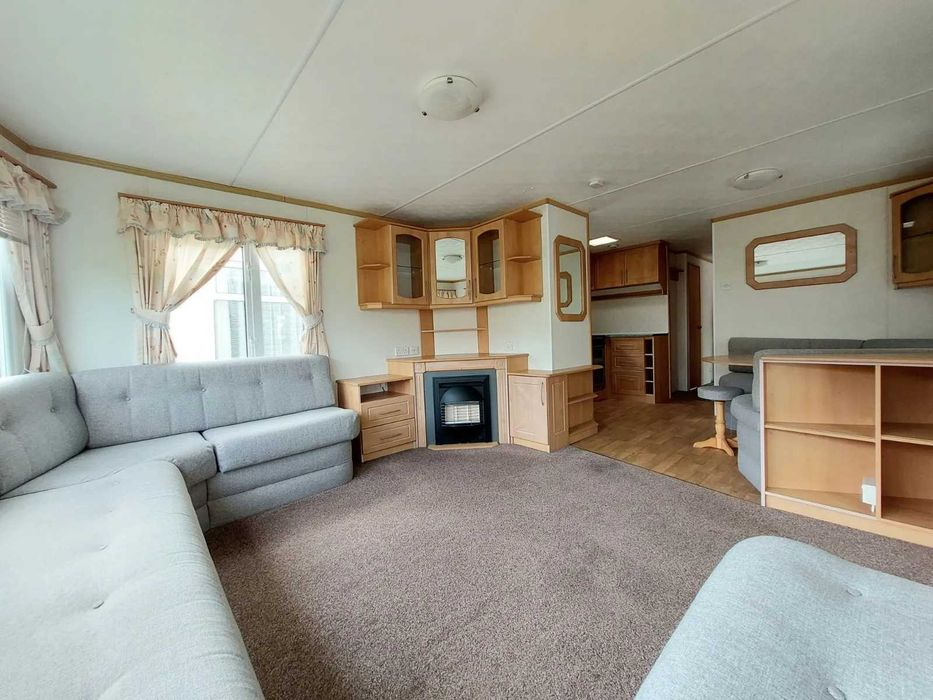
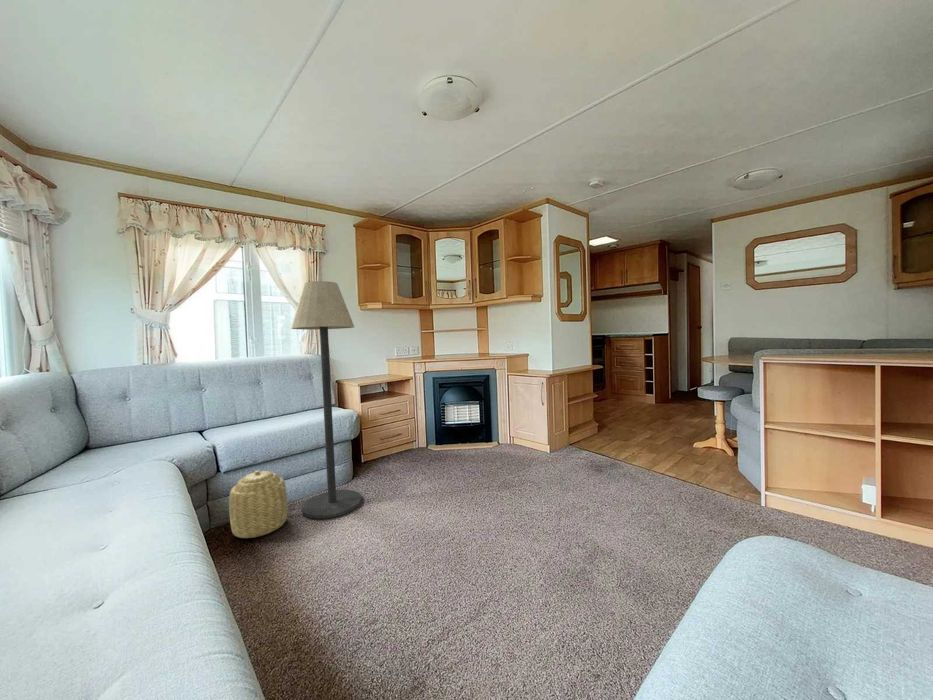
+ basket (258, 499)
+ floor lamp (327, 395)
